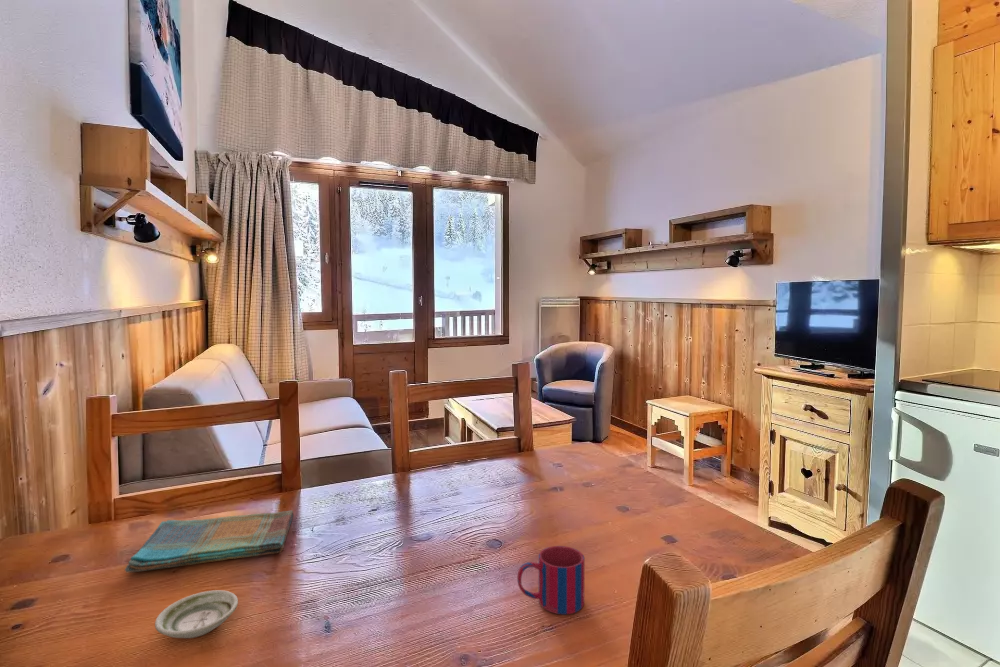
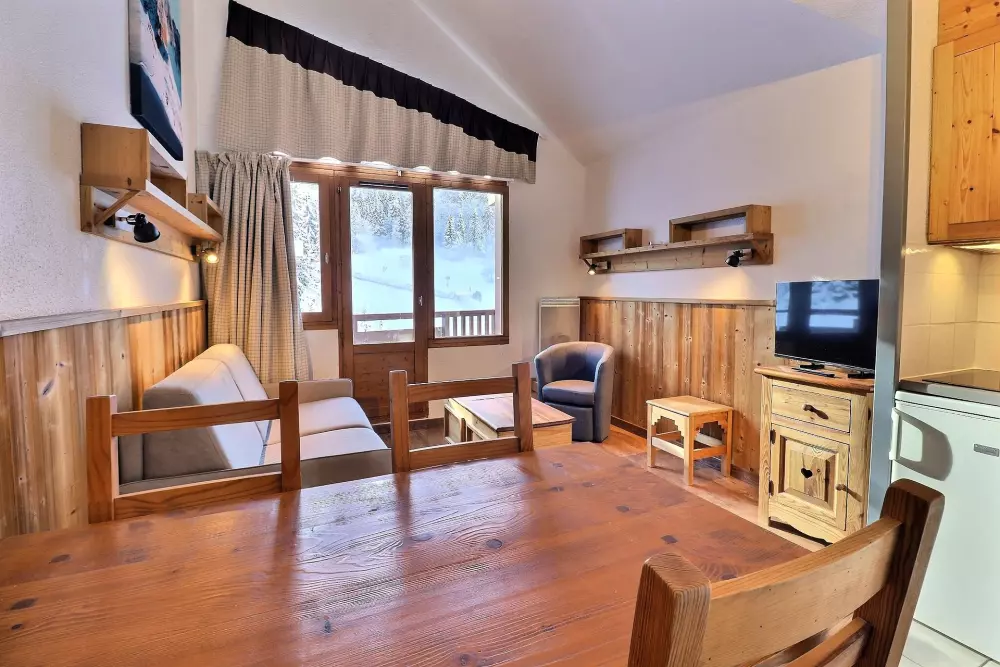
- mug (550, 579)
- saucer (198, 617)
- dish towel (219, 535)
